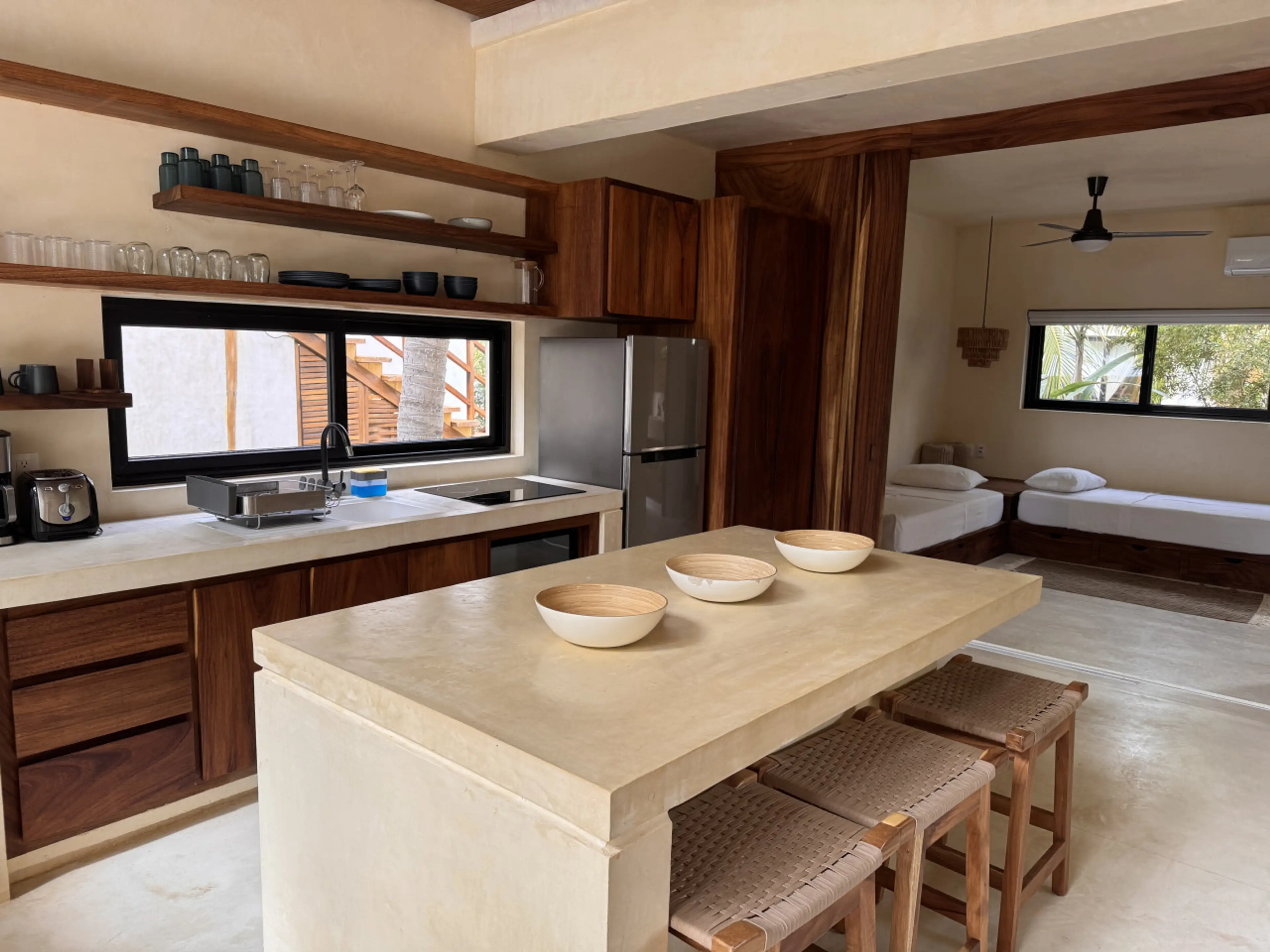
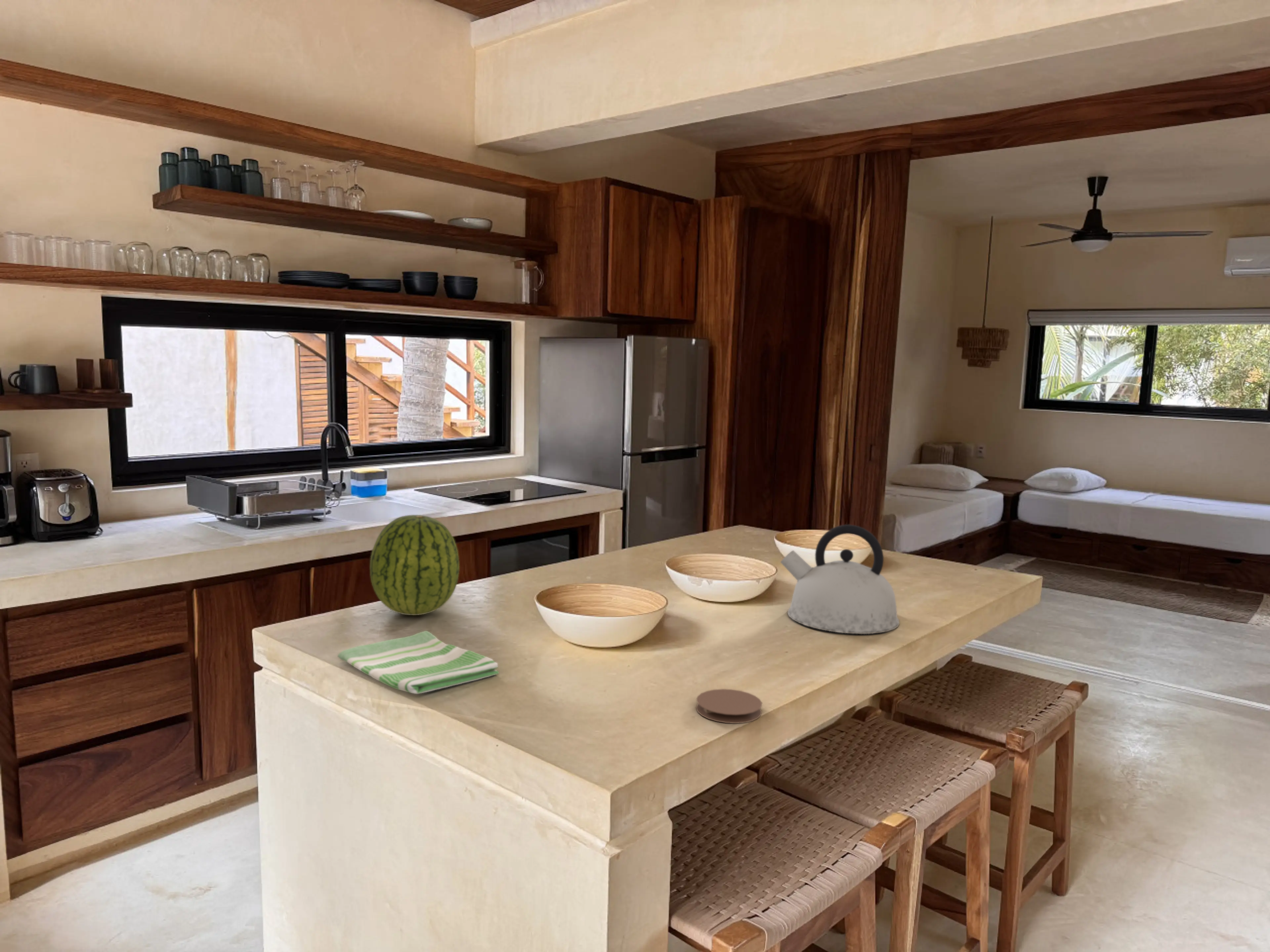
+ dish towel (419, 660)
+ fruit (415, 564)
+ kettle (840, 571)
+ coaster (729, 705)
